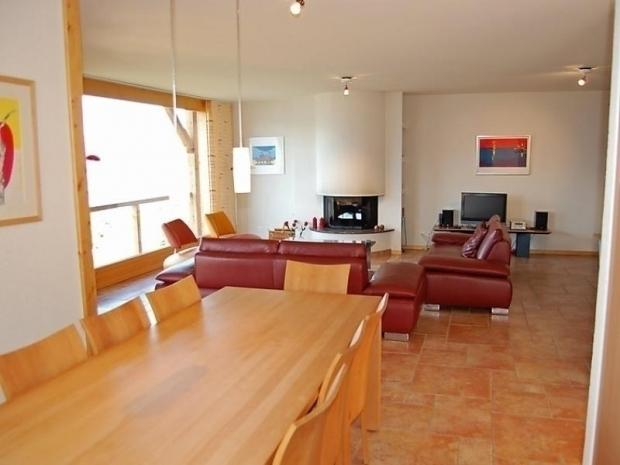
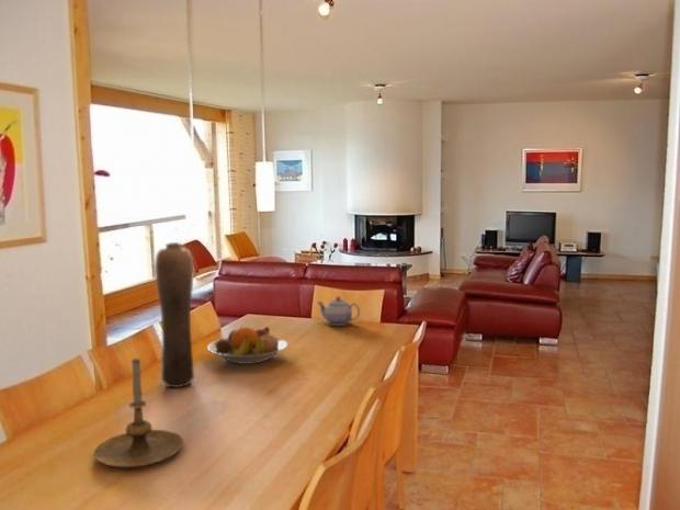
+ candle holder (137, 405)
+ vase (175, 314)
+ fruit bowl (248, 341)
+ teapot (338, 309)
